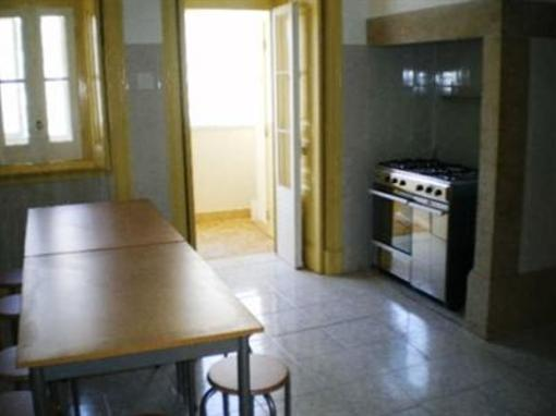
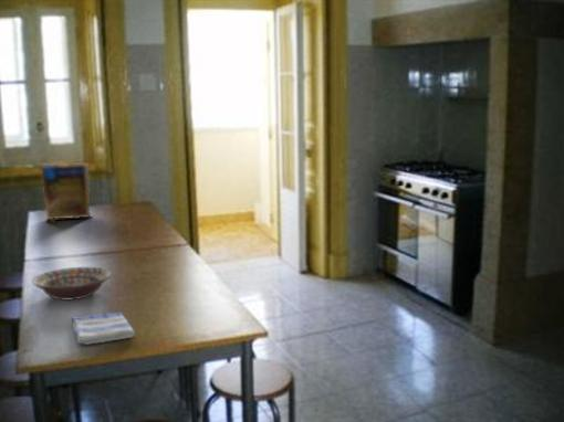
+ dish towel (102, 326)
+ cereal box (66, 191)
+ decorative bowl (72, 285)
